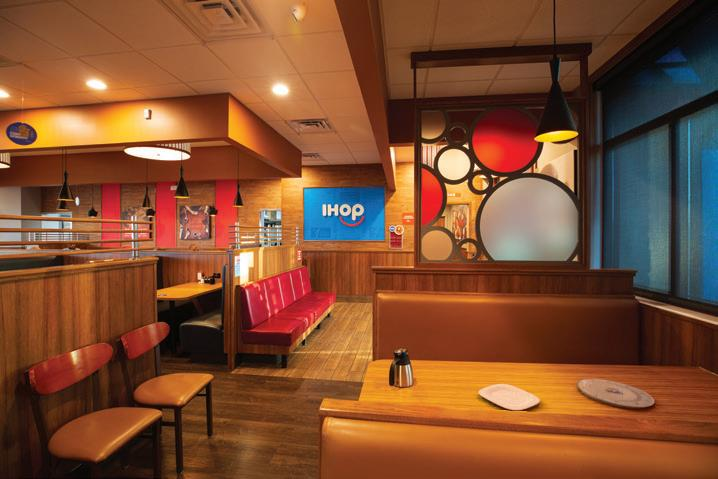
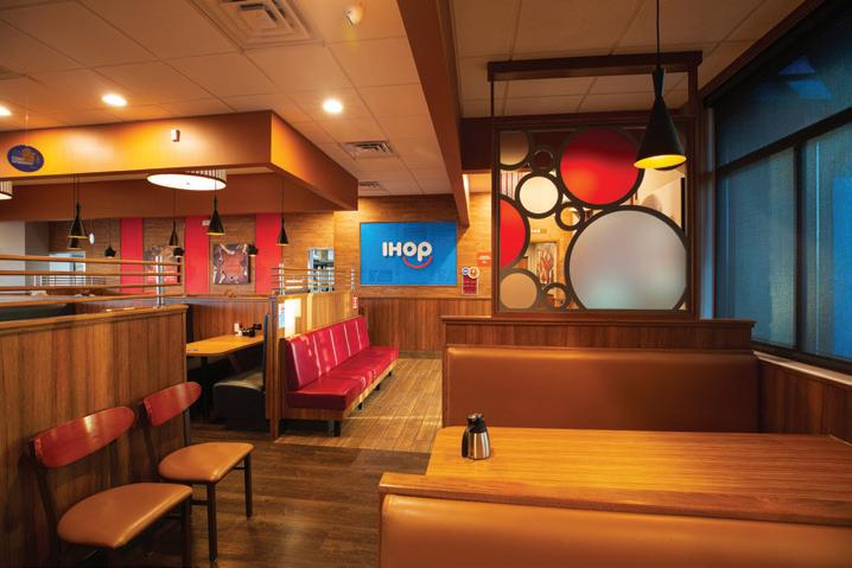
- plate (508, 397)
- plate (613, 393)
